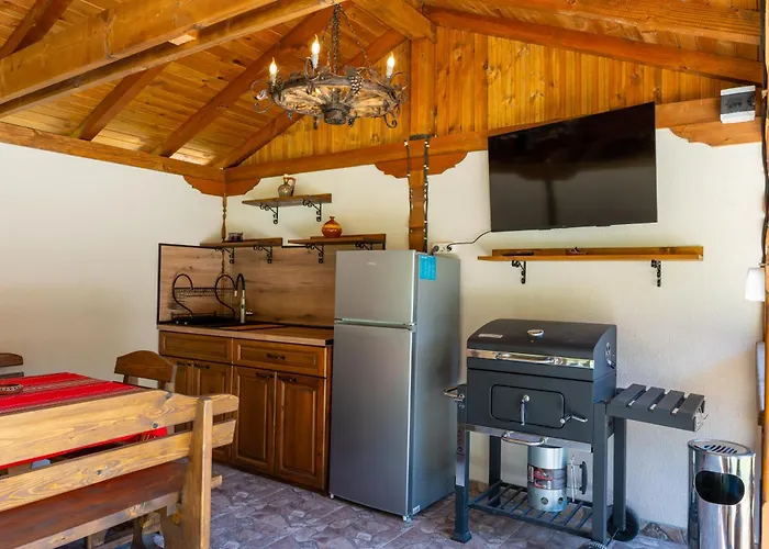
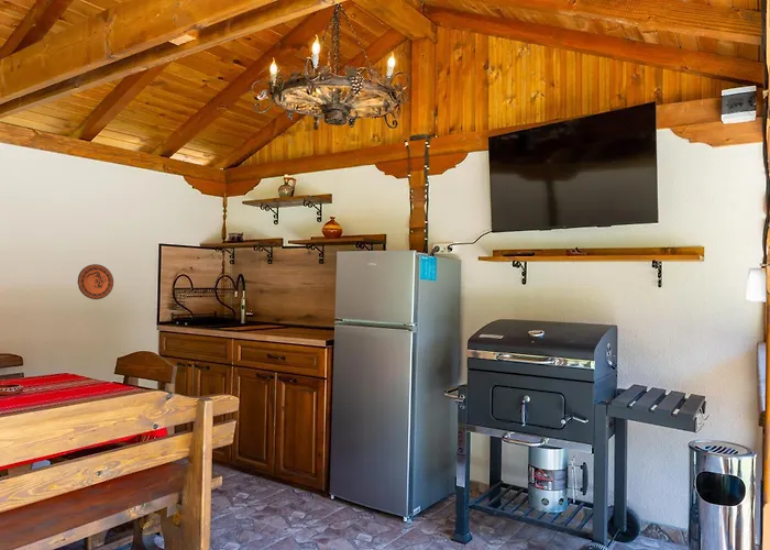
+ decorative plate (96, 282)
